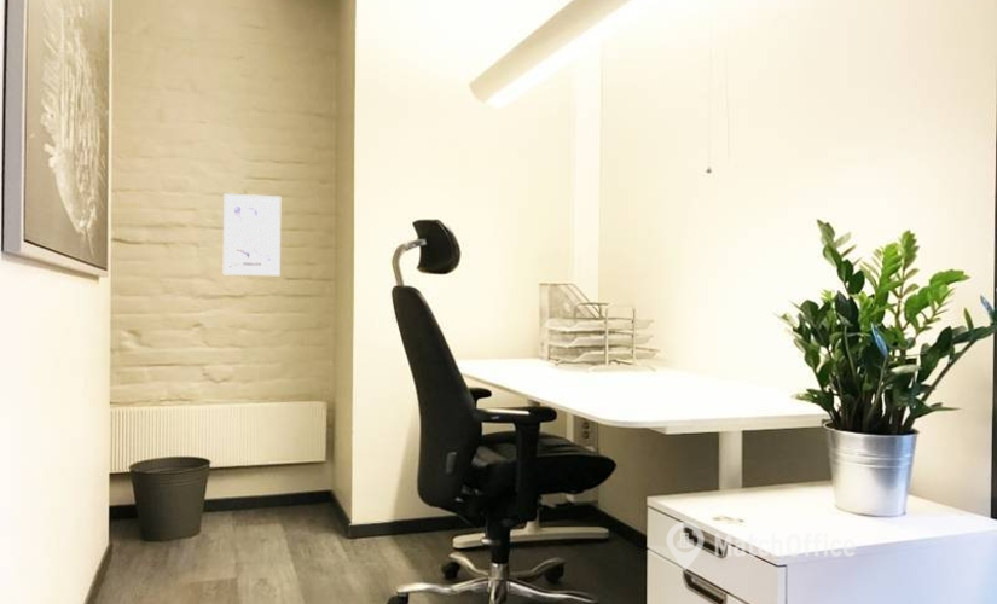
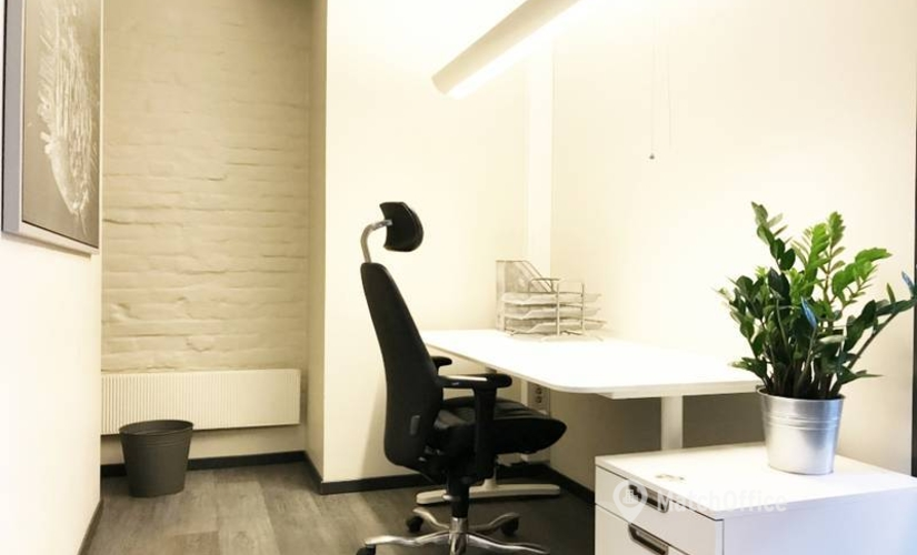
- wall art (251, 234)
